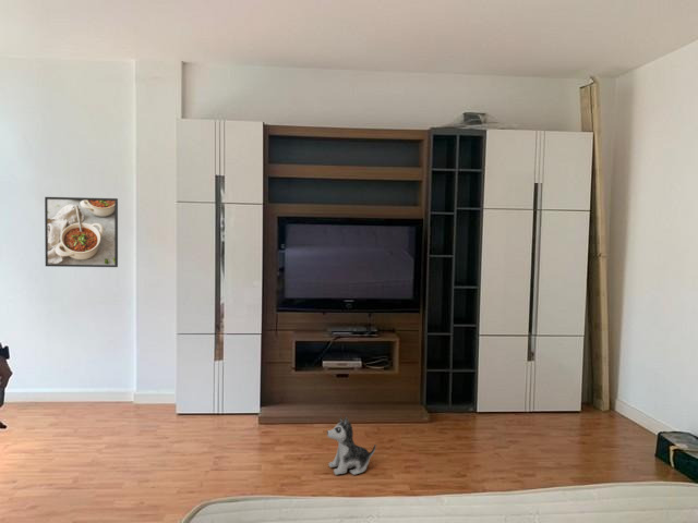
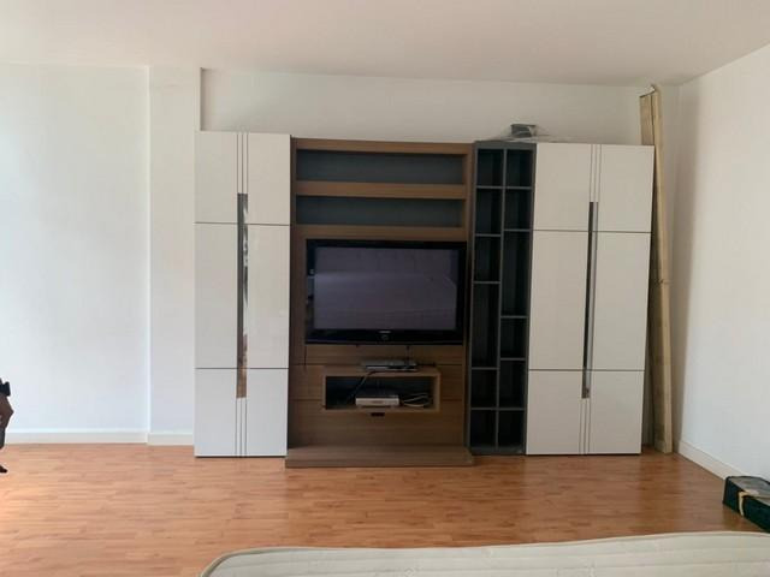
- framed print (81, 232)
- plush toy (351, 441)
